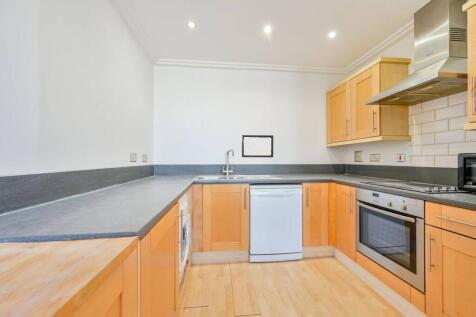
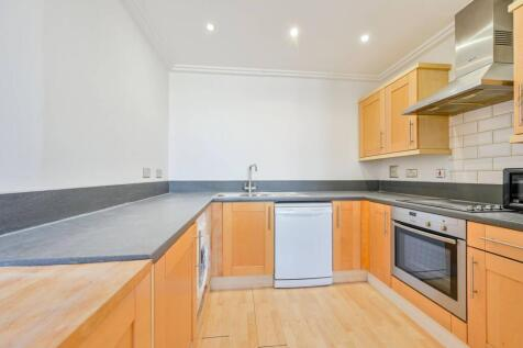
- wall art (257, 146)
